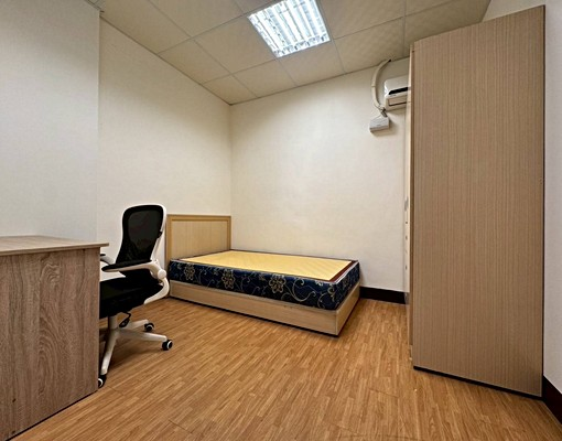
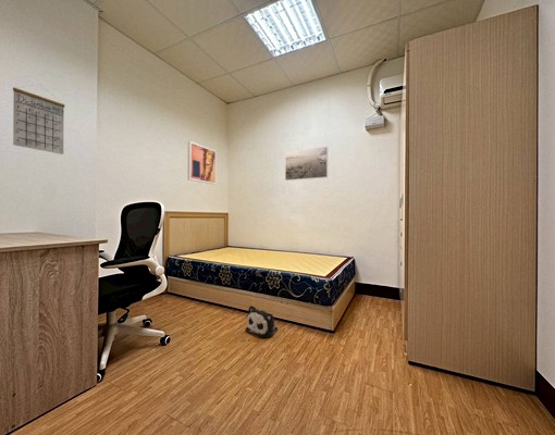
+ wall art (202, 164)
+ plush toy (264, 316)
+ calendar (40, 116)
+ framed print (305, 164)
